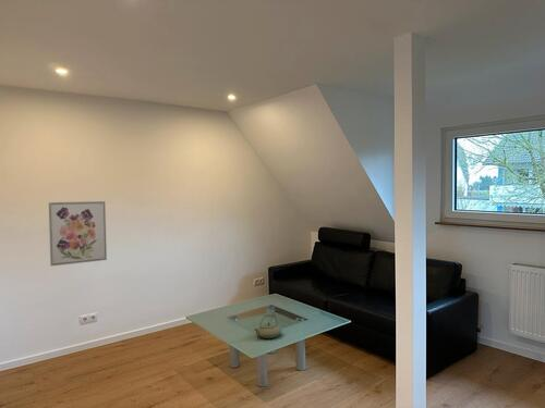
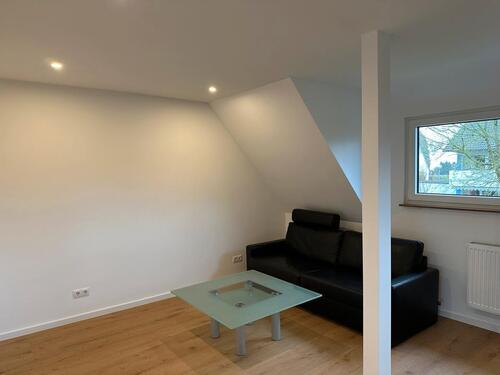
- wall art (78, 232)
- teapot (267, 325)
